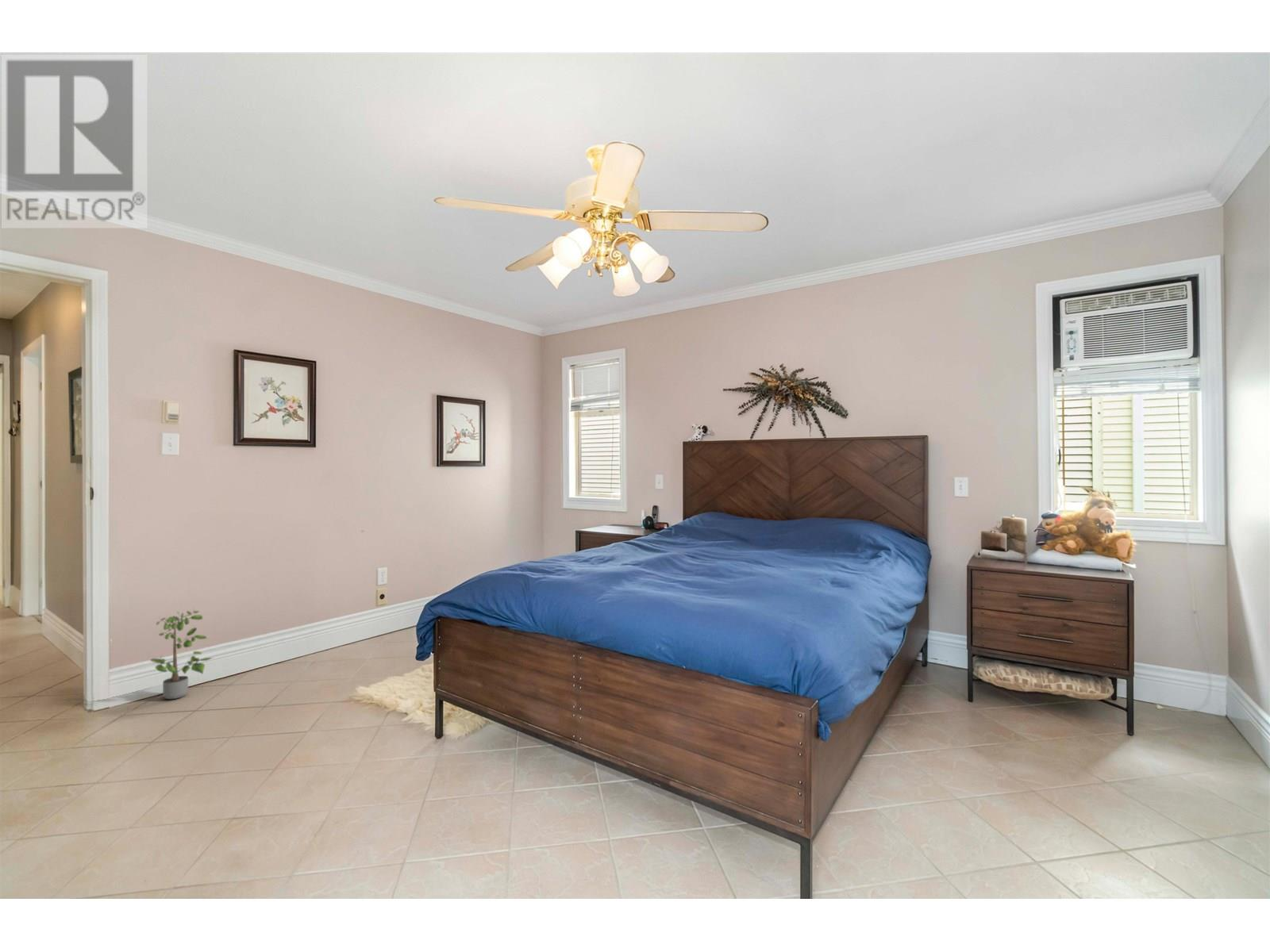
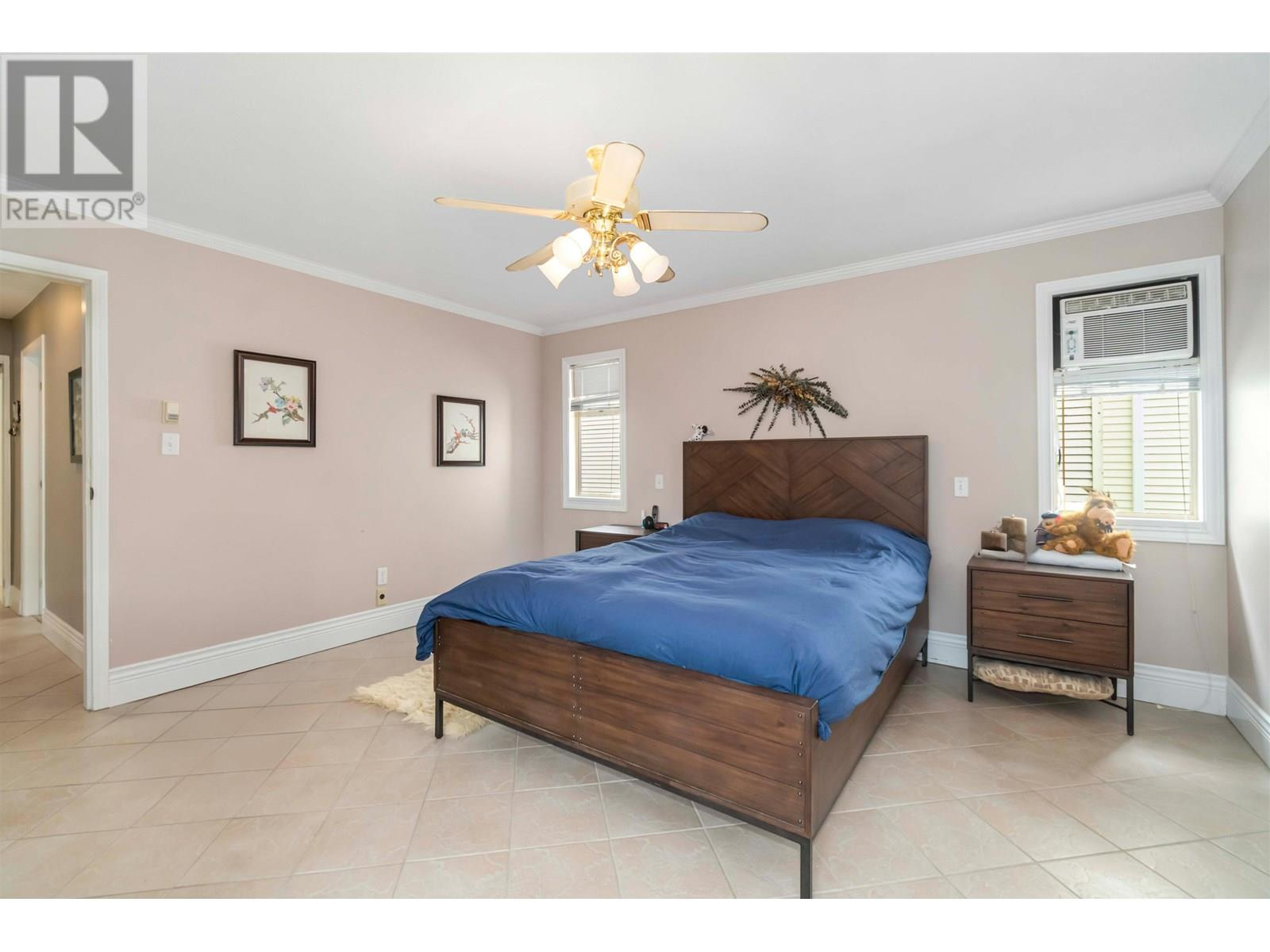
- potted plant (185, 647)
